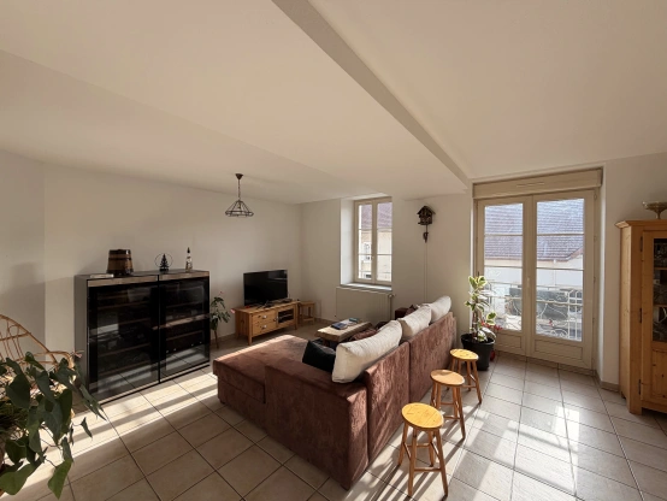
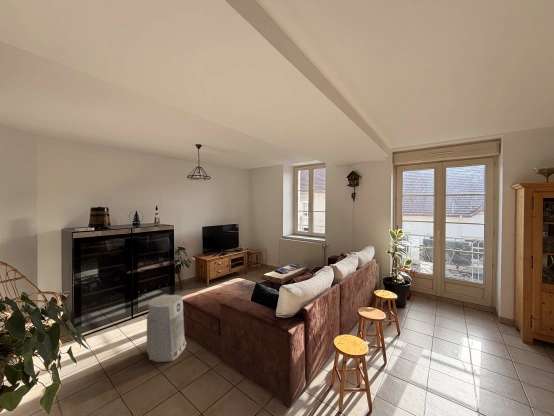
+ air purifier (165, 326)
